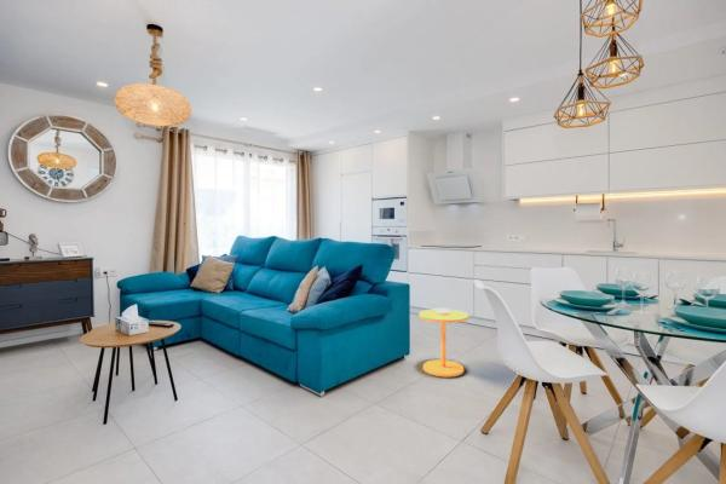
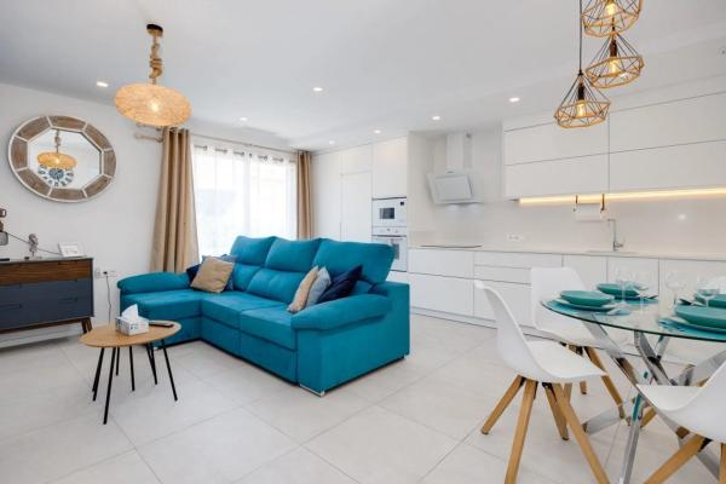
- side table (443, 339)
